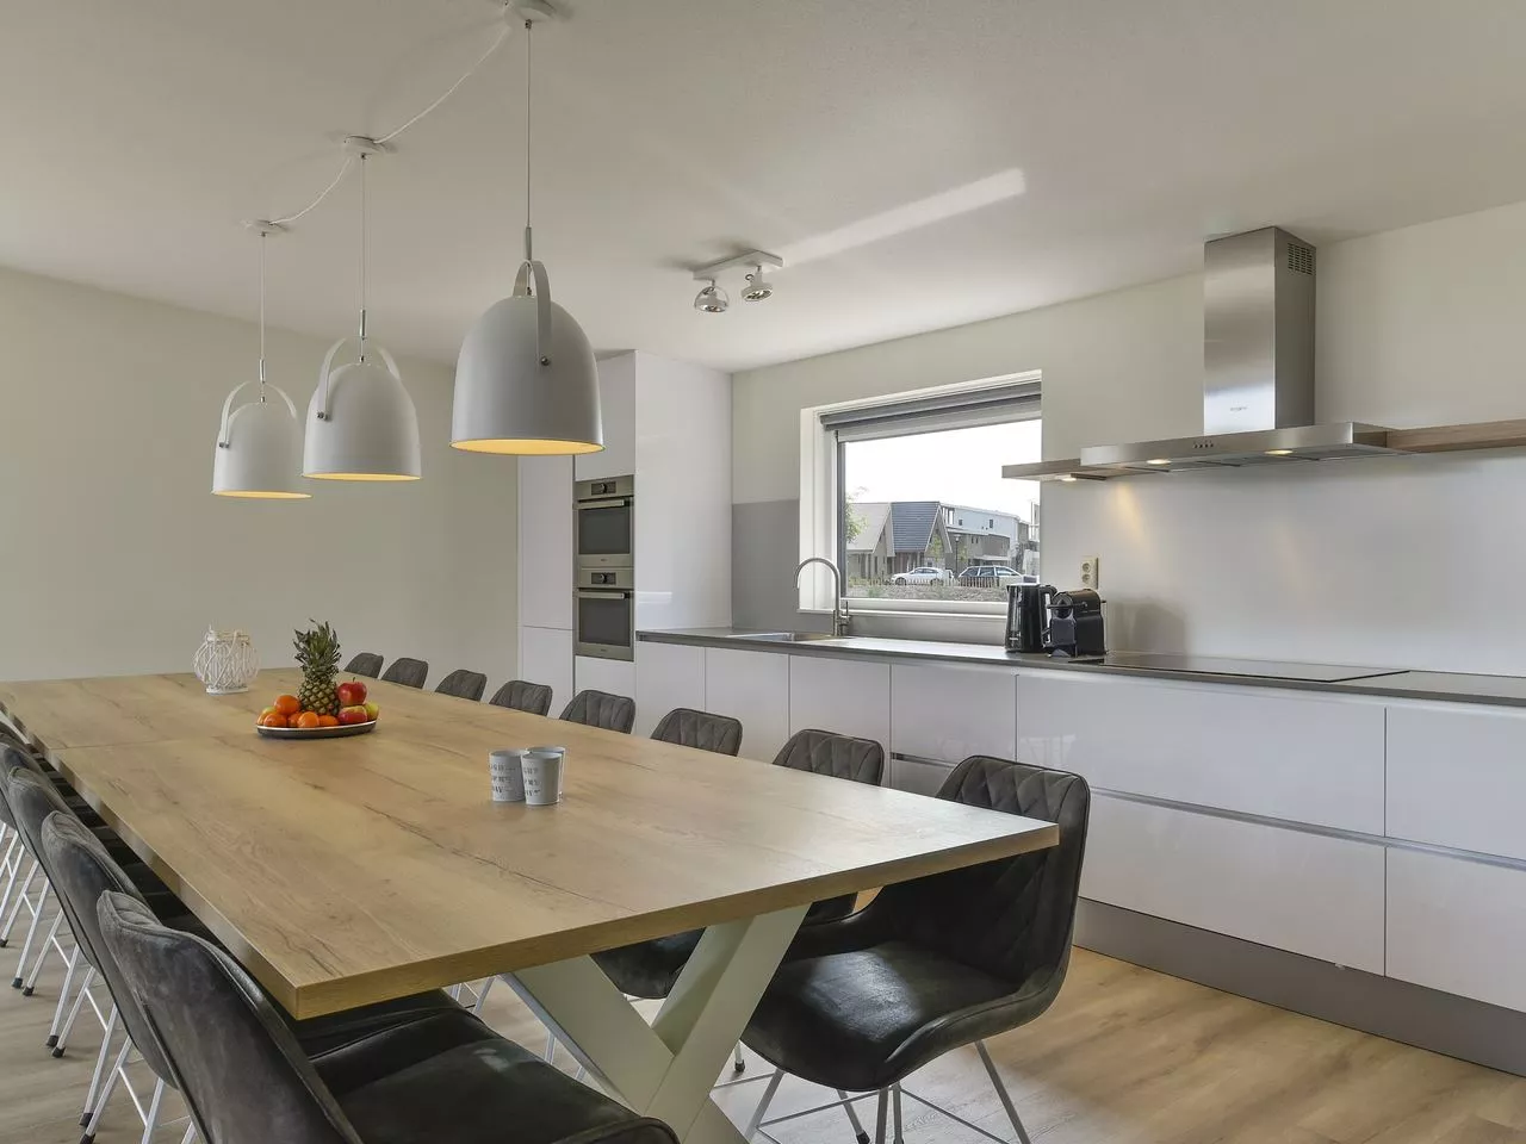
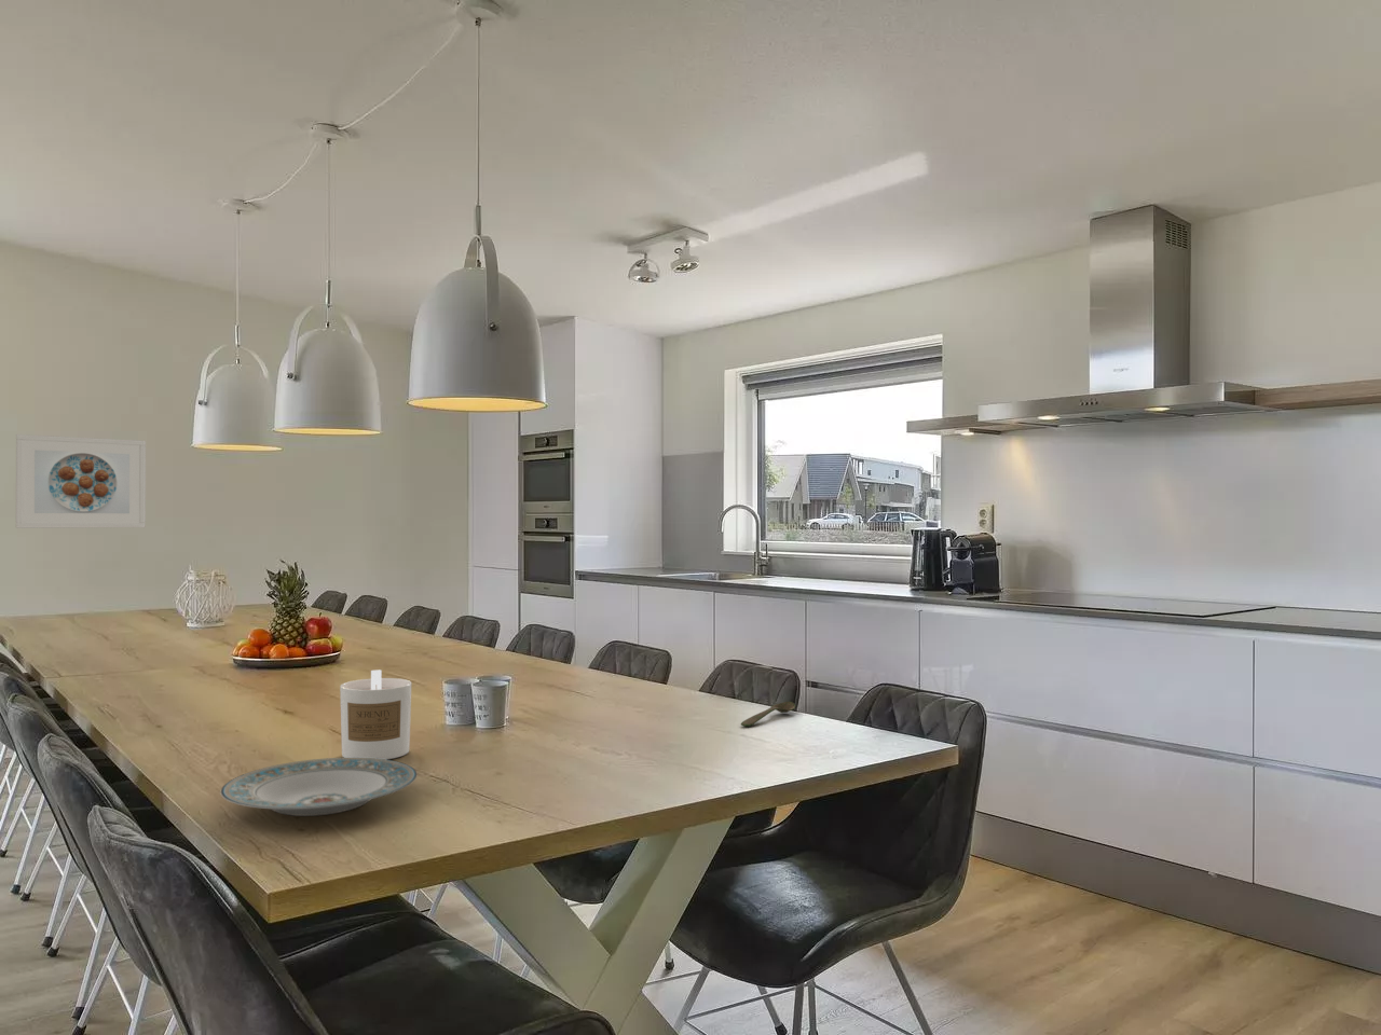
+ spoon (767, 712)
+ candle (375, 711)
+ plate (322, 791)
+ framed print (83, 482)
